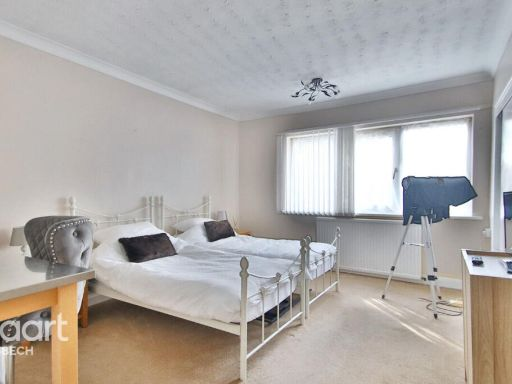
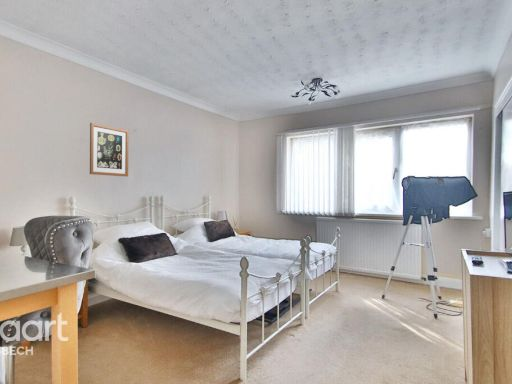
+ wall art (110, 151)
